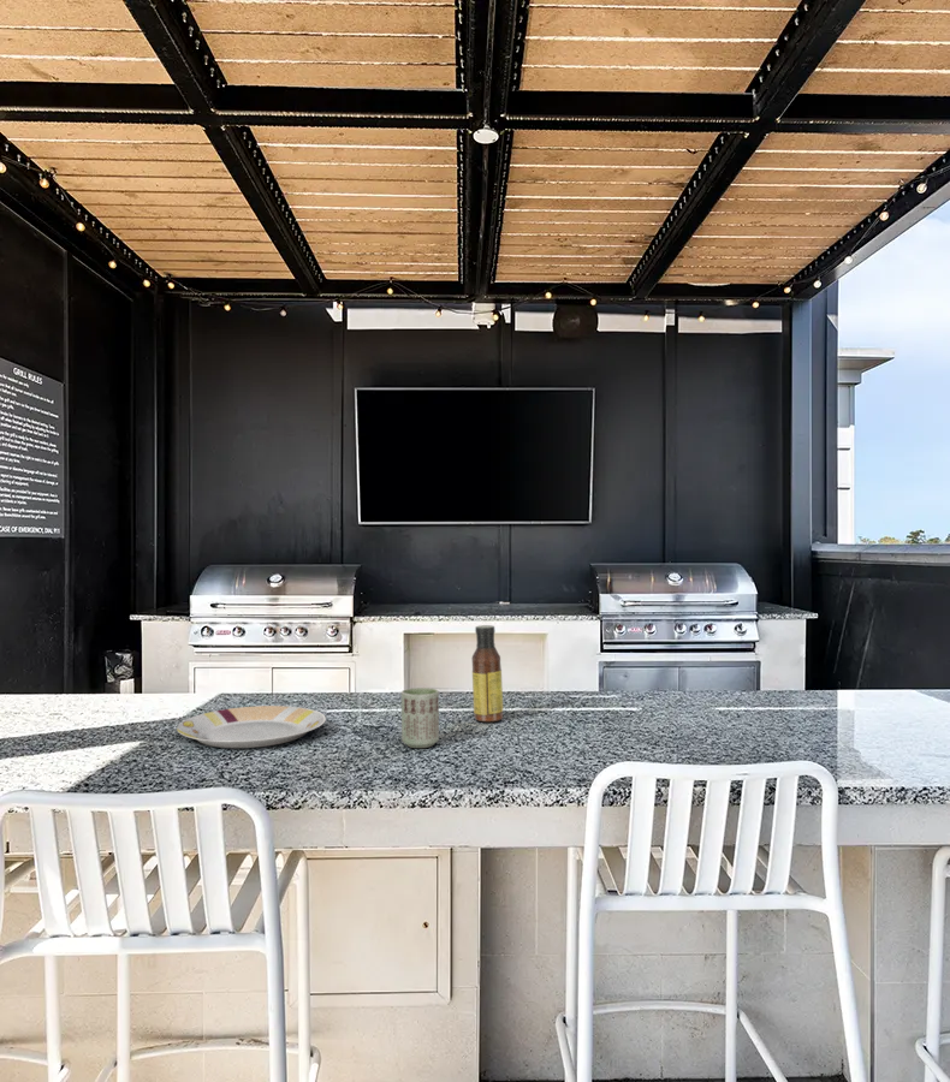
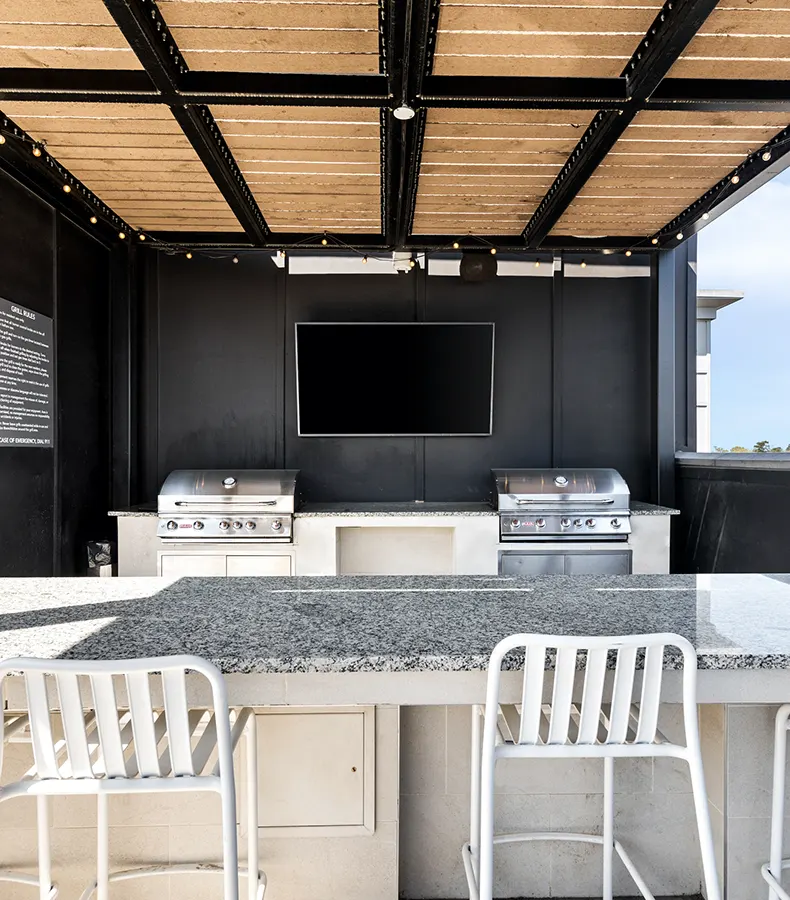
- cup (420, 717)
- sauce bottle (487, 672)
- plate (253, 727)
